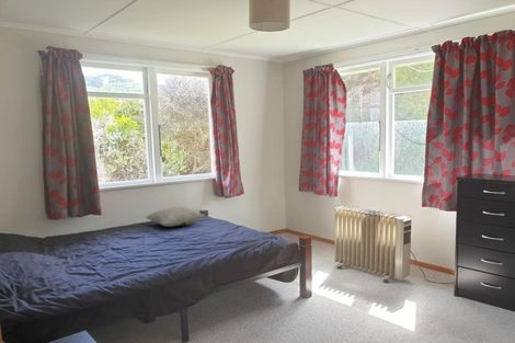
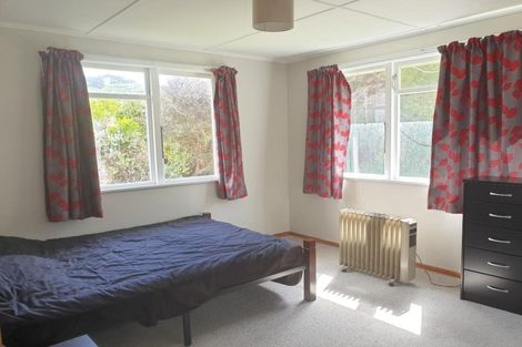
- pillow (174, 216)
